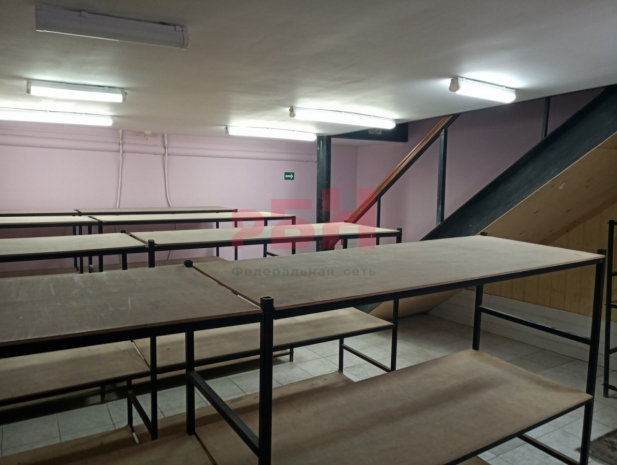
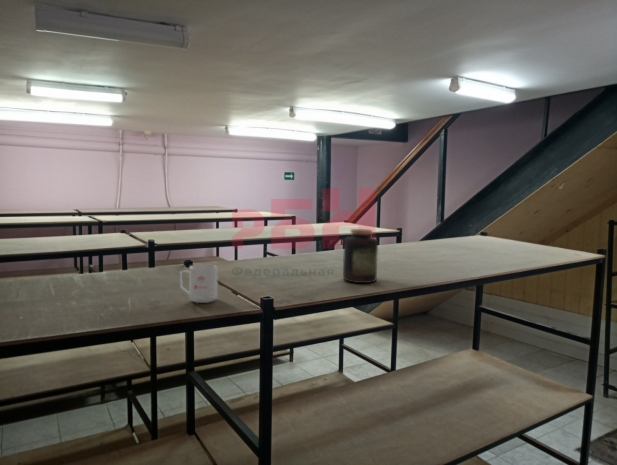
+ mug (198, 283)
+ jar (360, 254)
